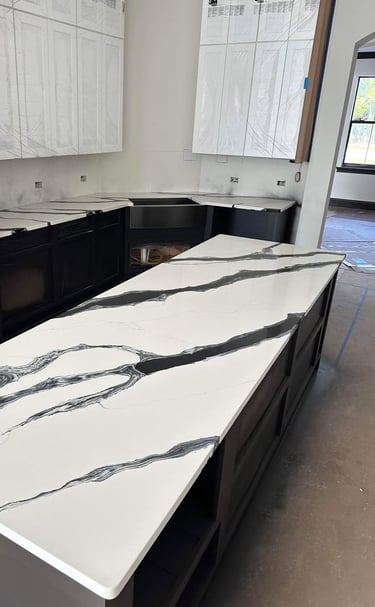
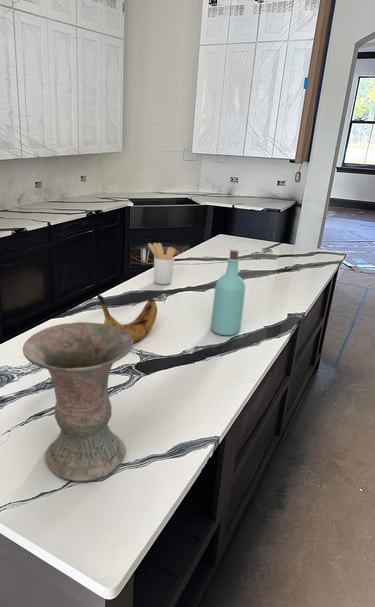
+ utensil holder (160, 262)
+ banana (136, 318)
+ vase (79, 400)
+ bottle (229, 291)
